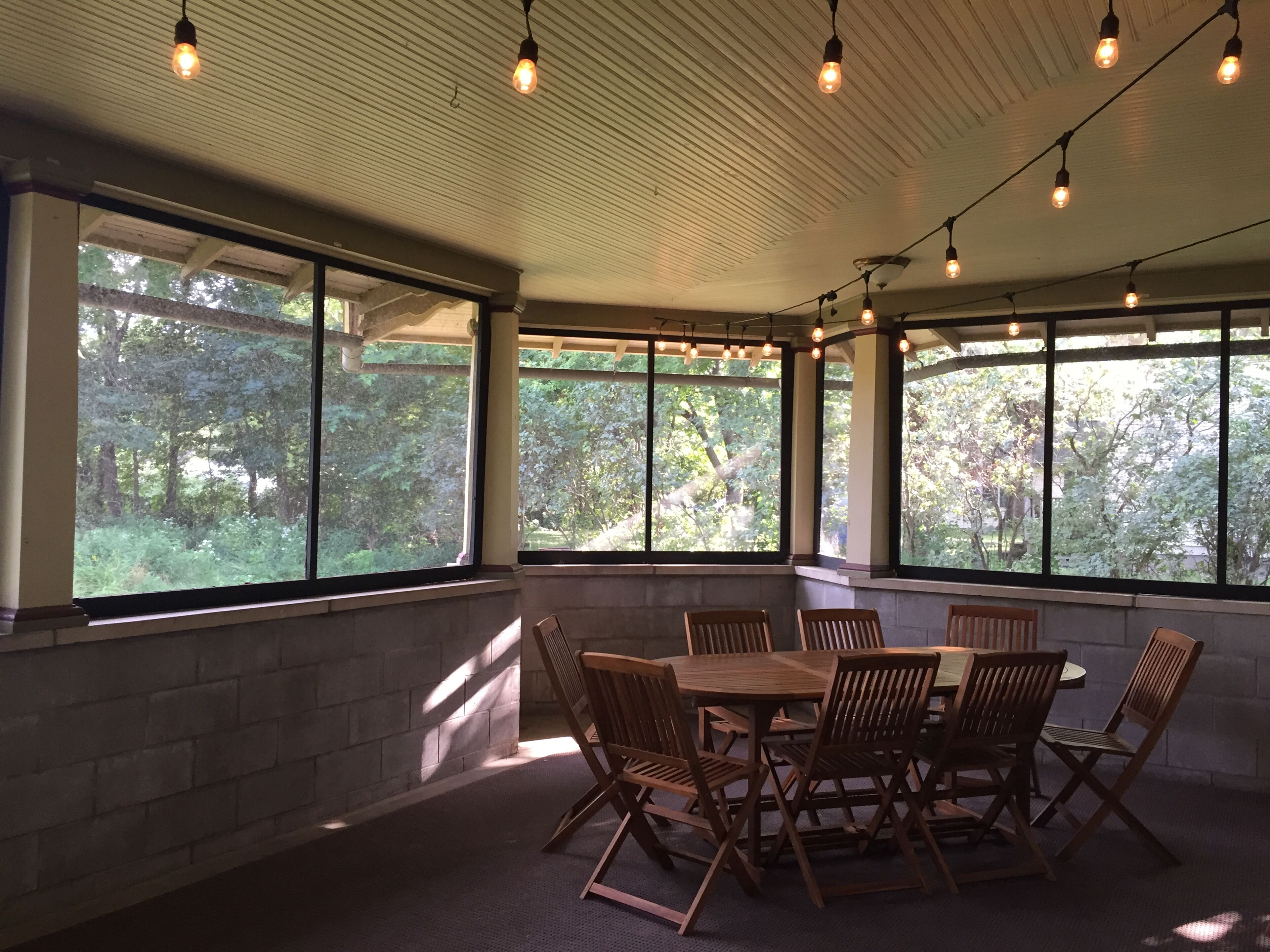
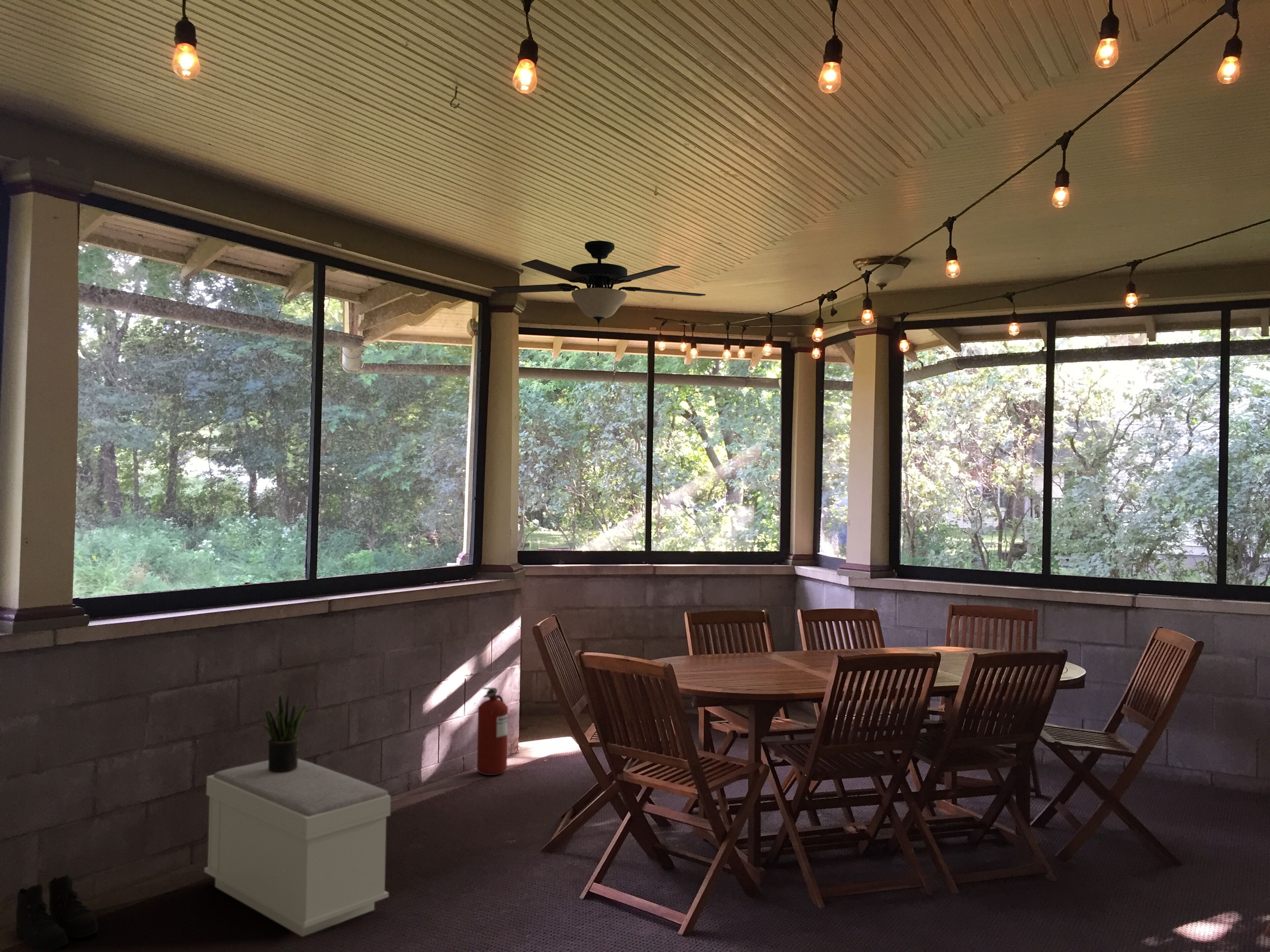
+ boots (56, 908)
+ potted plant (287, 730)
+ bench (296, 838)
+ ceiling fan (599, 301)
+ fire extinguisher (494, 728)
